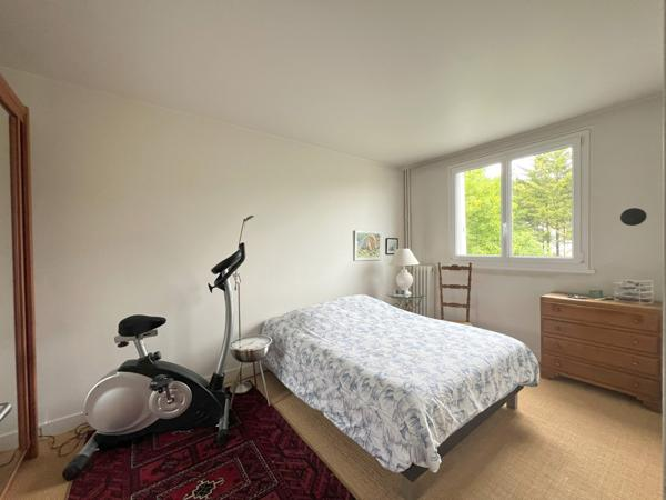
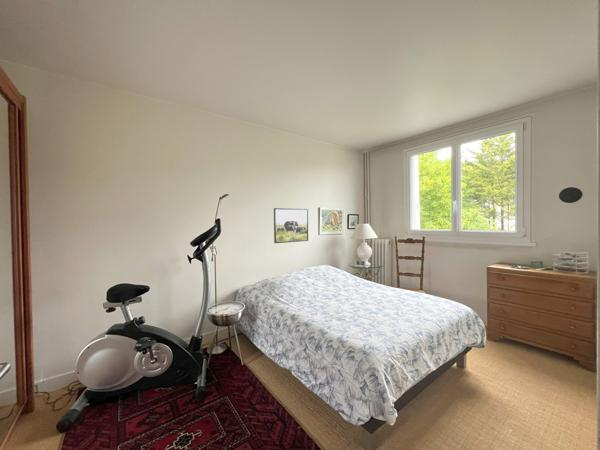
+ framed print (291, 225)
